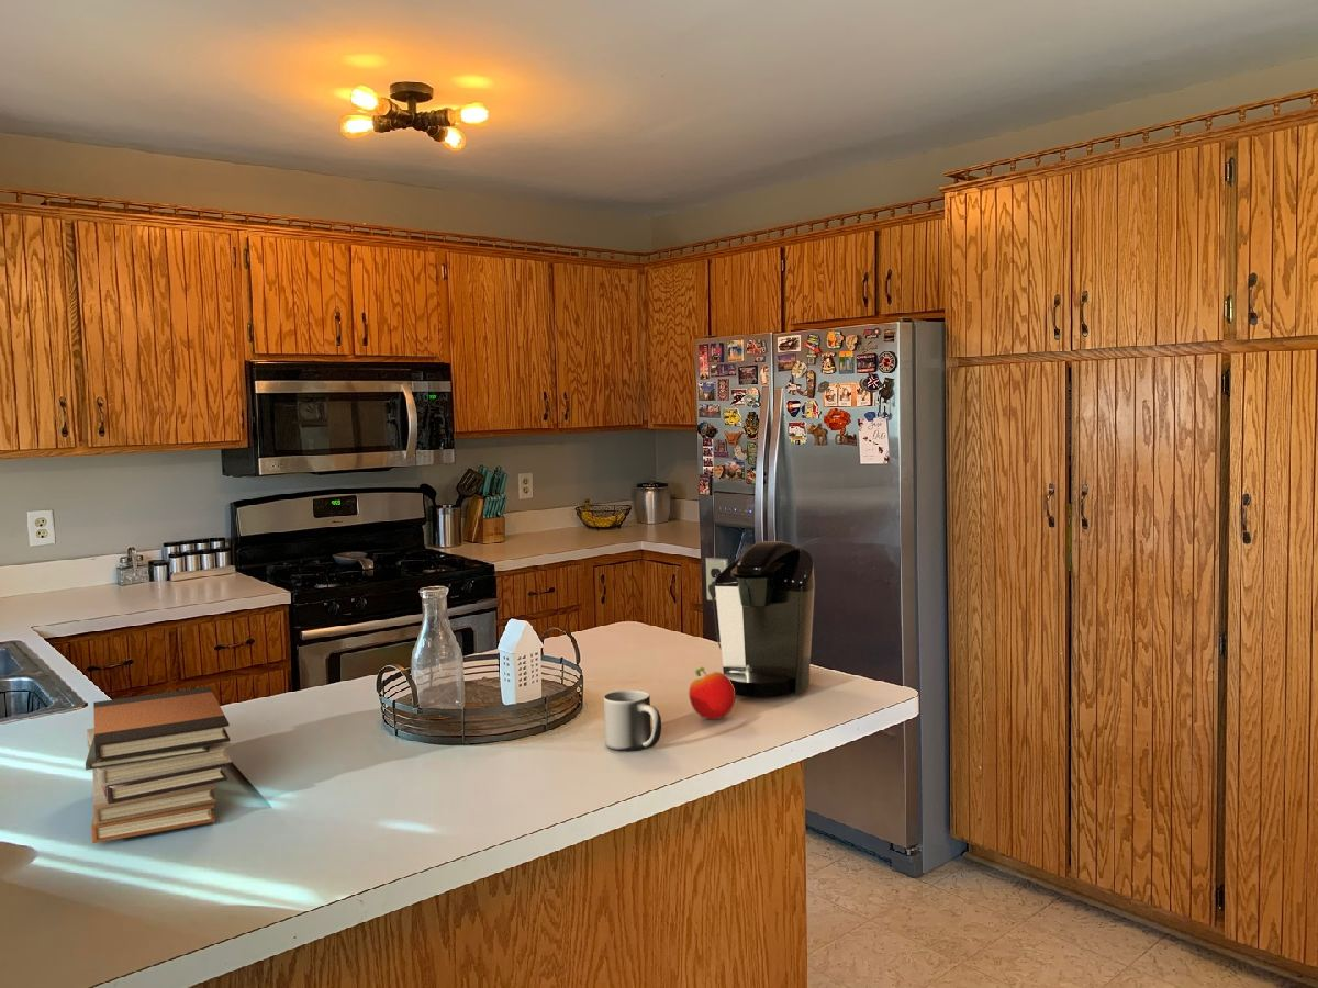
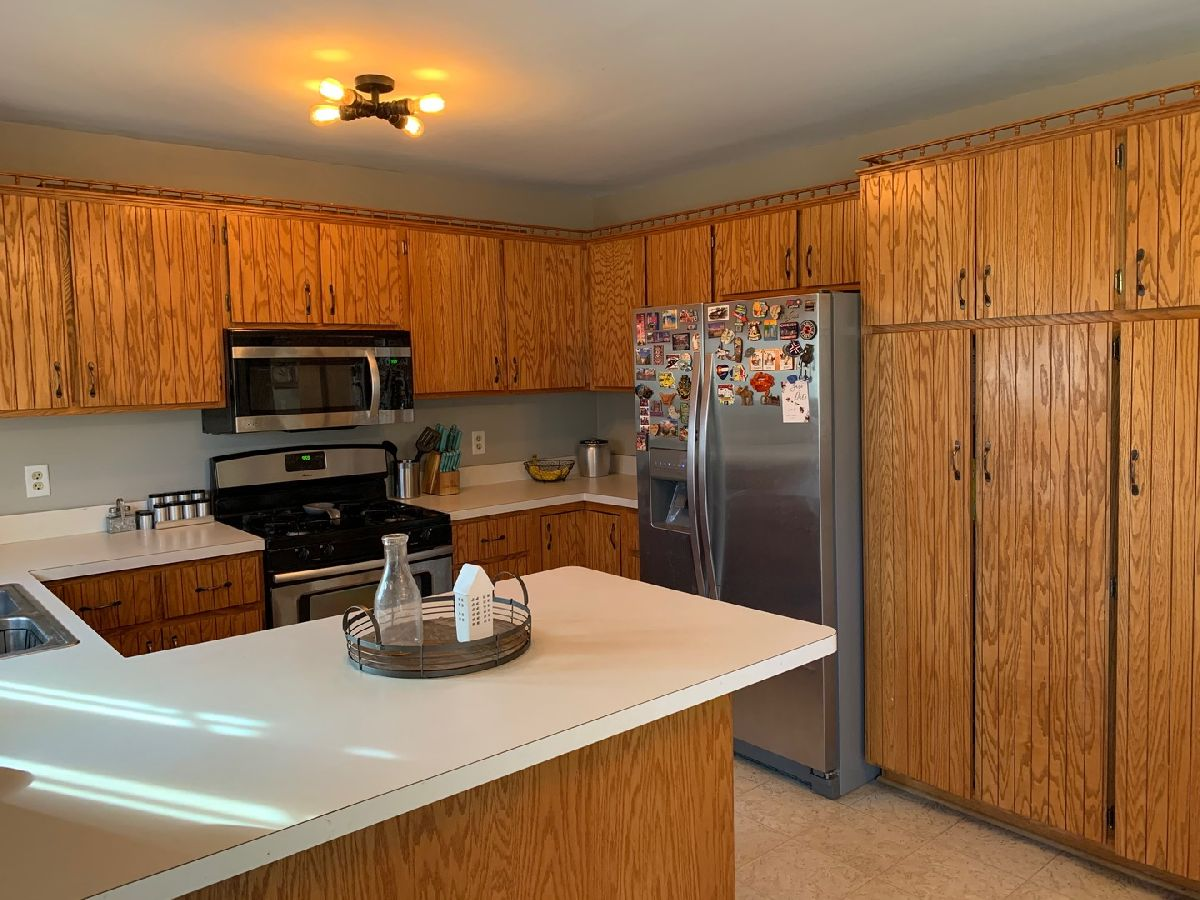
- mug (634, 722)
- apple (711, 694)
- book stack (157, 757)
- coffee maker (744, 611)
